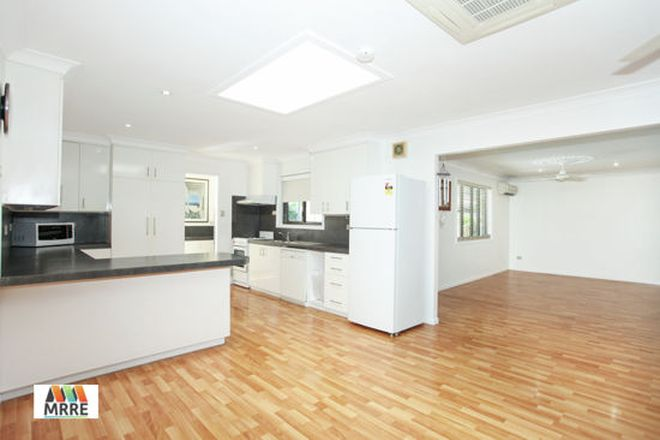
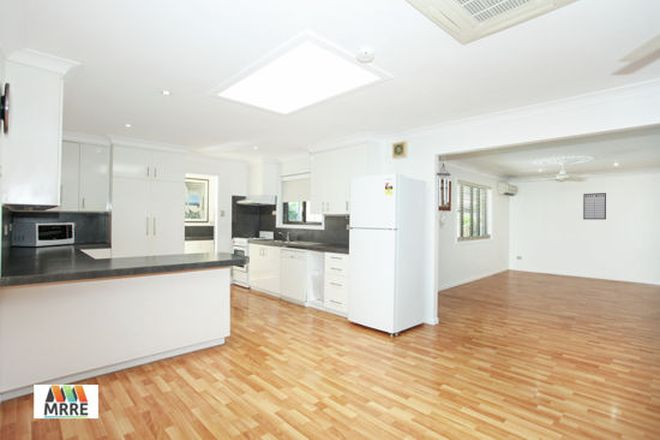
+ writing board (594, 206)
